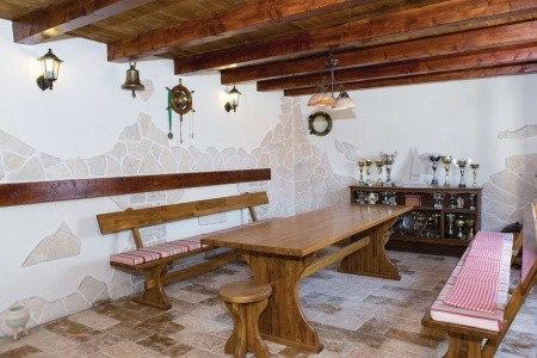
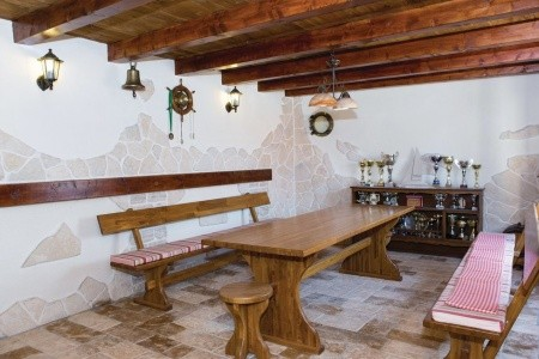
- planter (18, 322)
